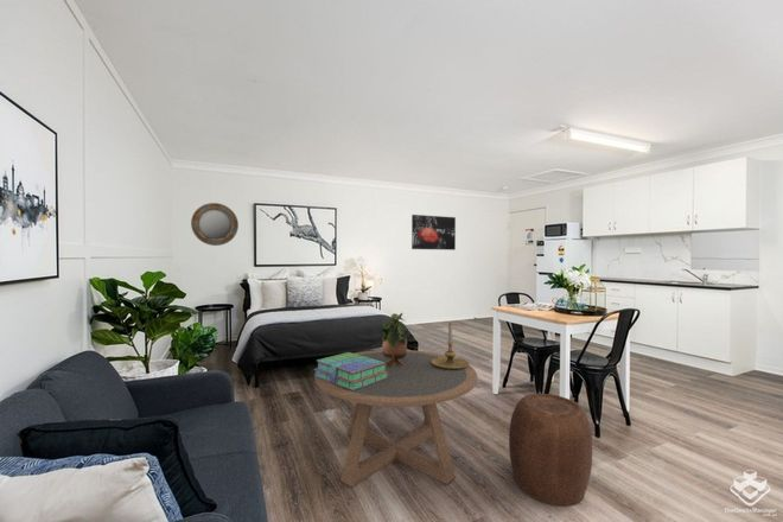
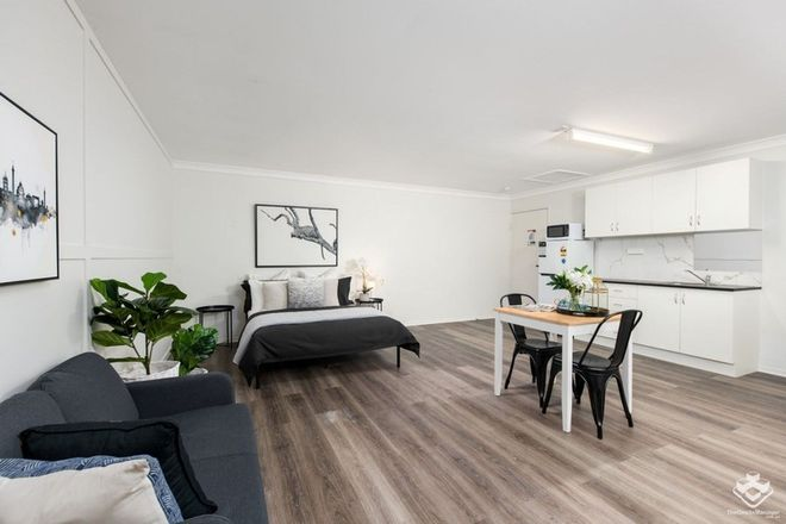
- coffee table (395, 406)
- potted plant (394, 338)
- wall art (434, 233)
- stack of books (350, 368)
- home mirror (215, 224)
- stool (548, 443)
- candle holder (450, 343)
